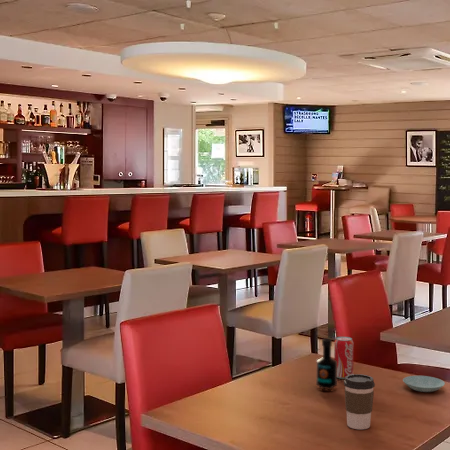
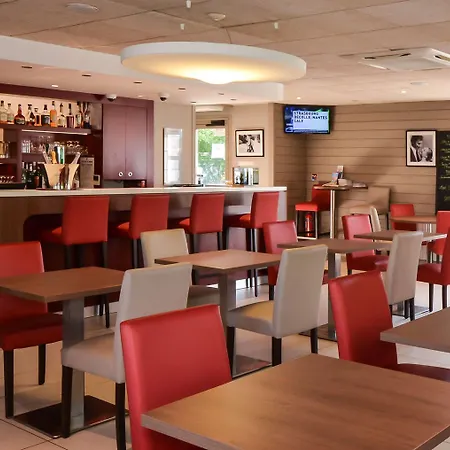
- coffee cup (358, 401)
- beverage can (343, 357)
- bottle (326, 363)
- saucer (423, 385)
